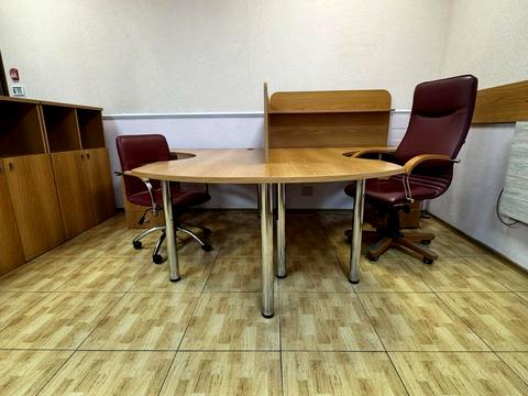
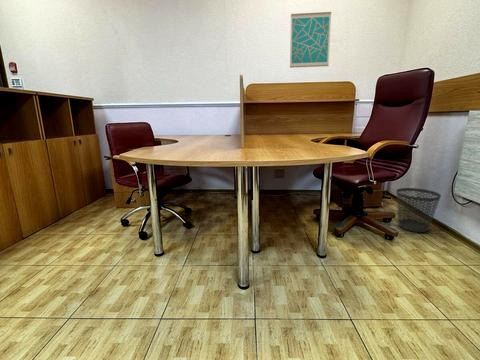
+ wastebasket (415, 210)
+ wall art (310, 40)
